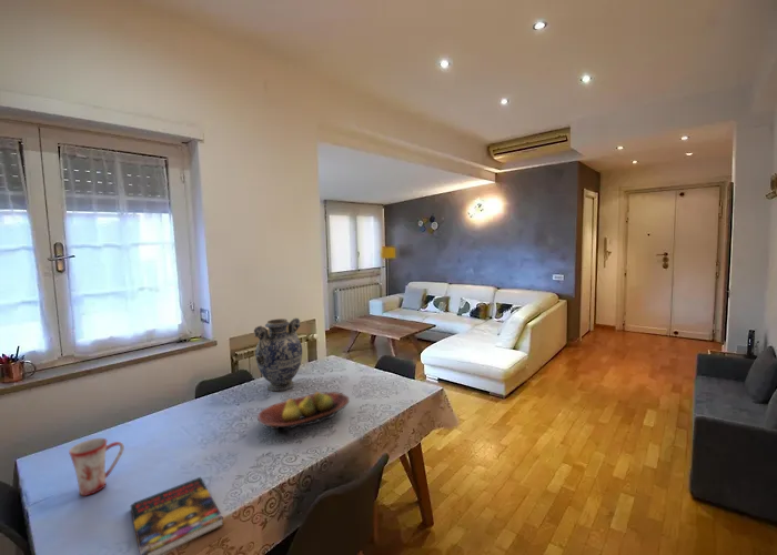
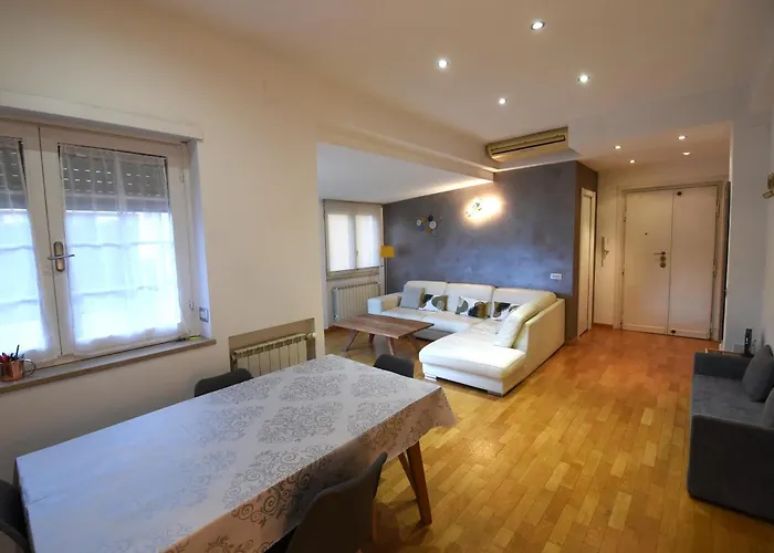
- fruit bowl (304, 407)
- vase (279, 353)
- mug (99, 464)
- book (175, 513)
